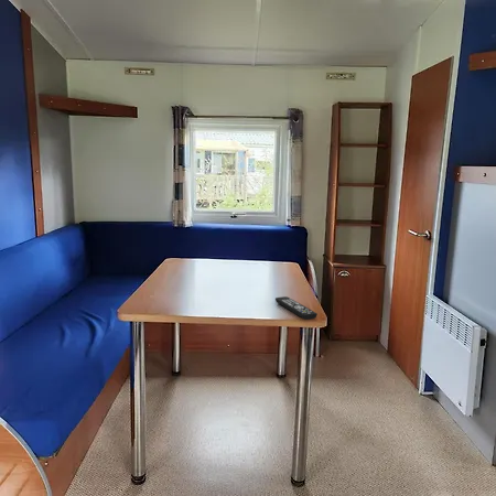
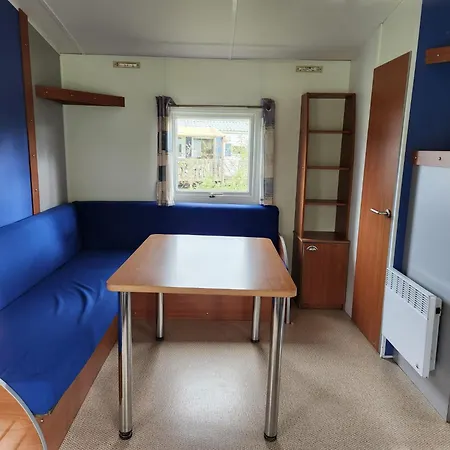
- remote control (294, 306)
